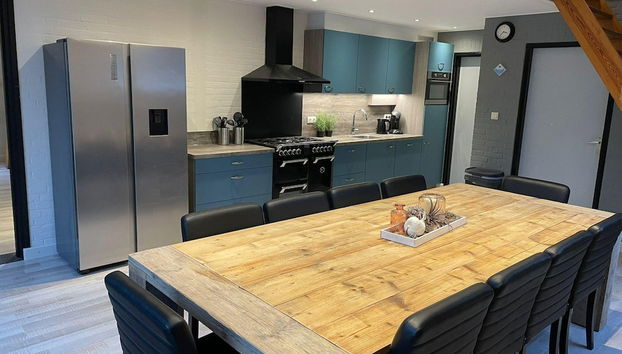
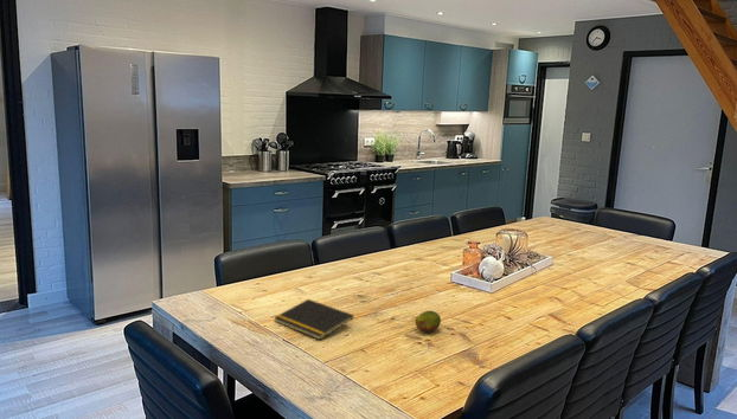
+ fruit (428, 321)
+ notepad (313, 317)
